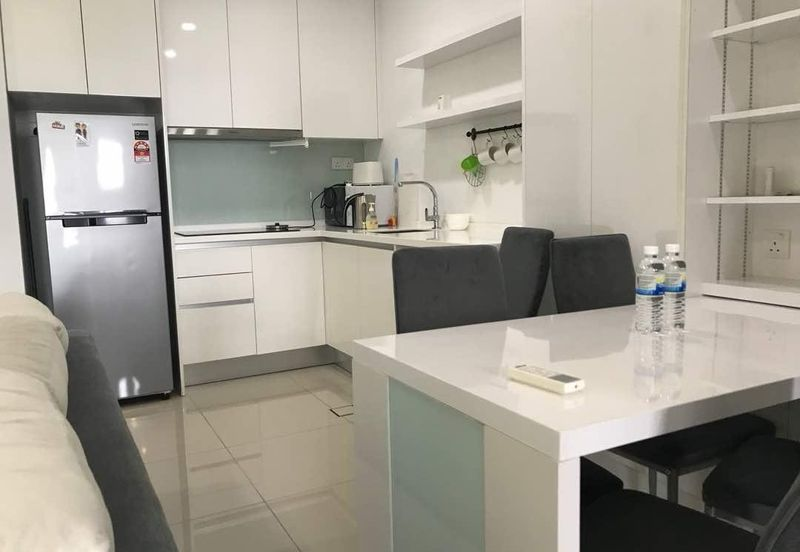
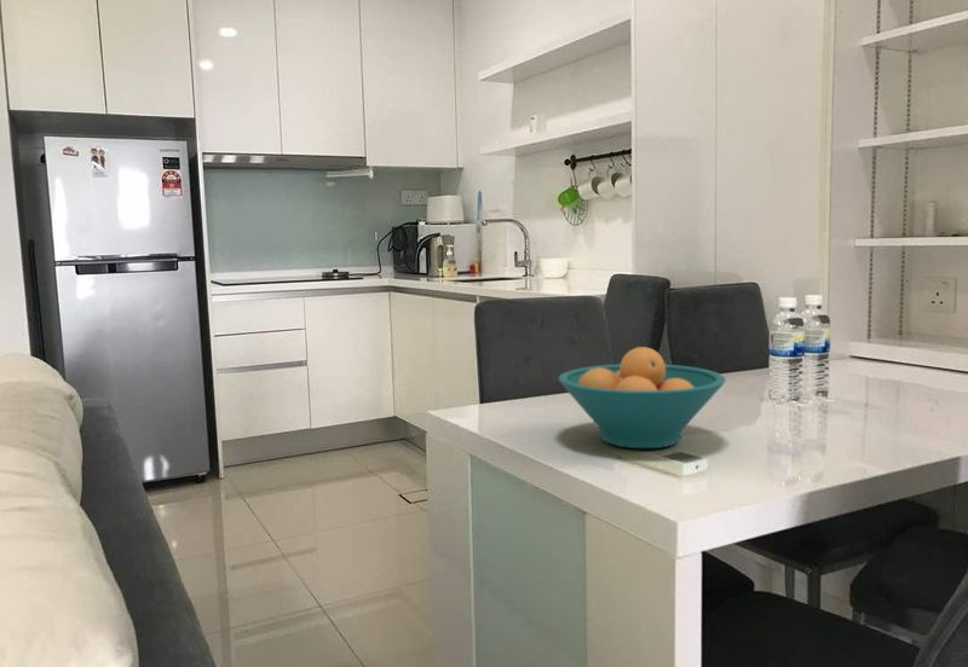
+ fruit bowl (640, 394)
